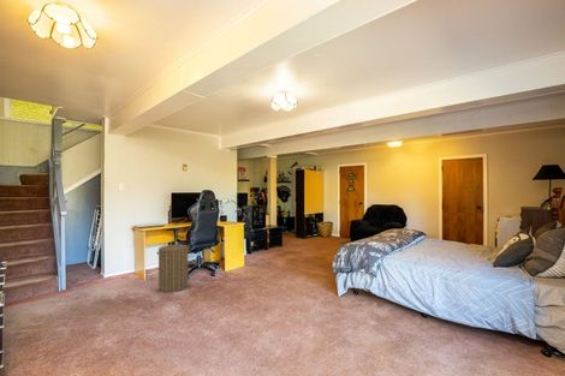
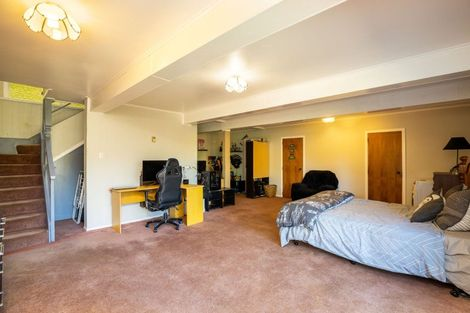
- laundry hamper (173, 263)
